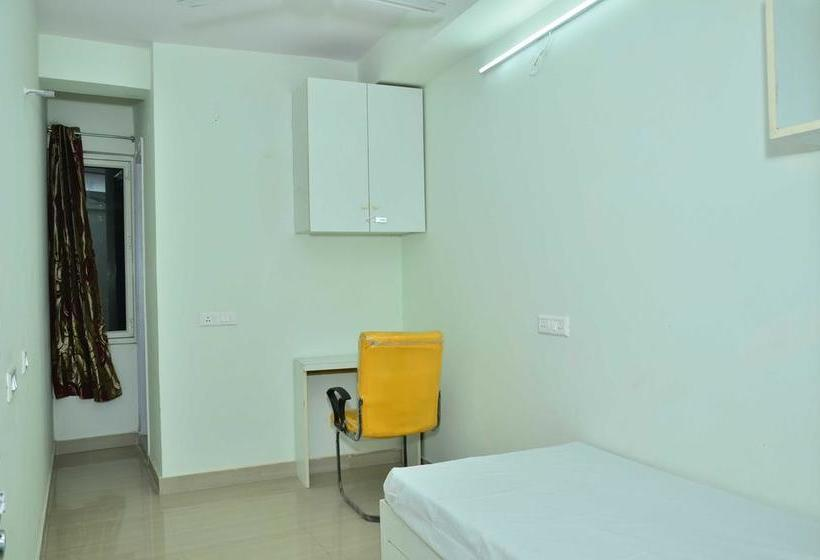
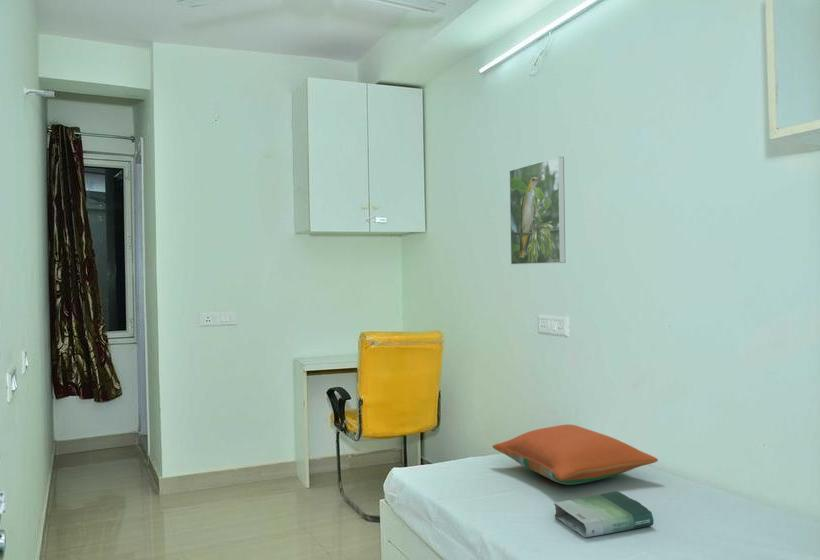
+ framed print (535, 214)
+ book (602, 512)
+ pillow (571, 452)
